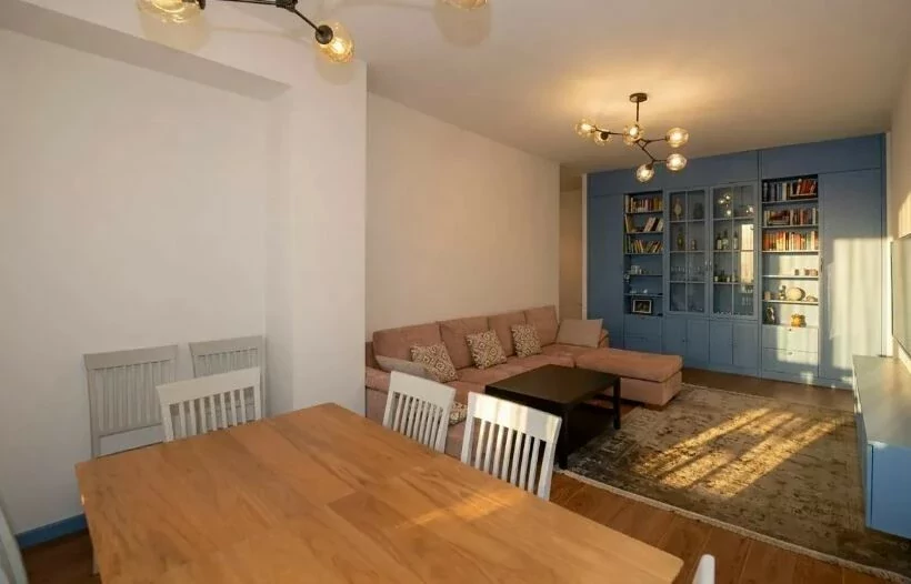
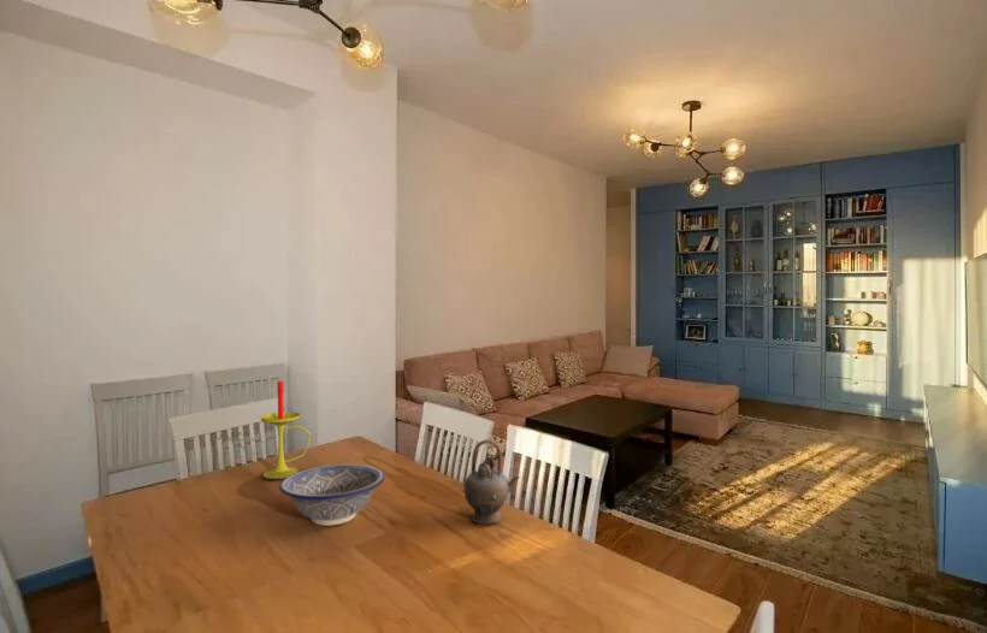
+ candle (282, 426)
+ teapot (491, 480)
+ decorative bowl (333, 497)
